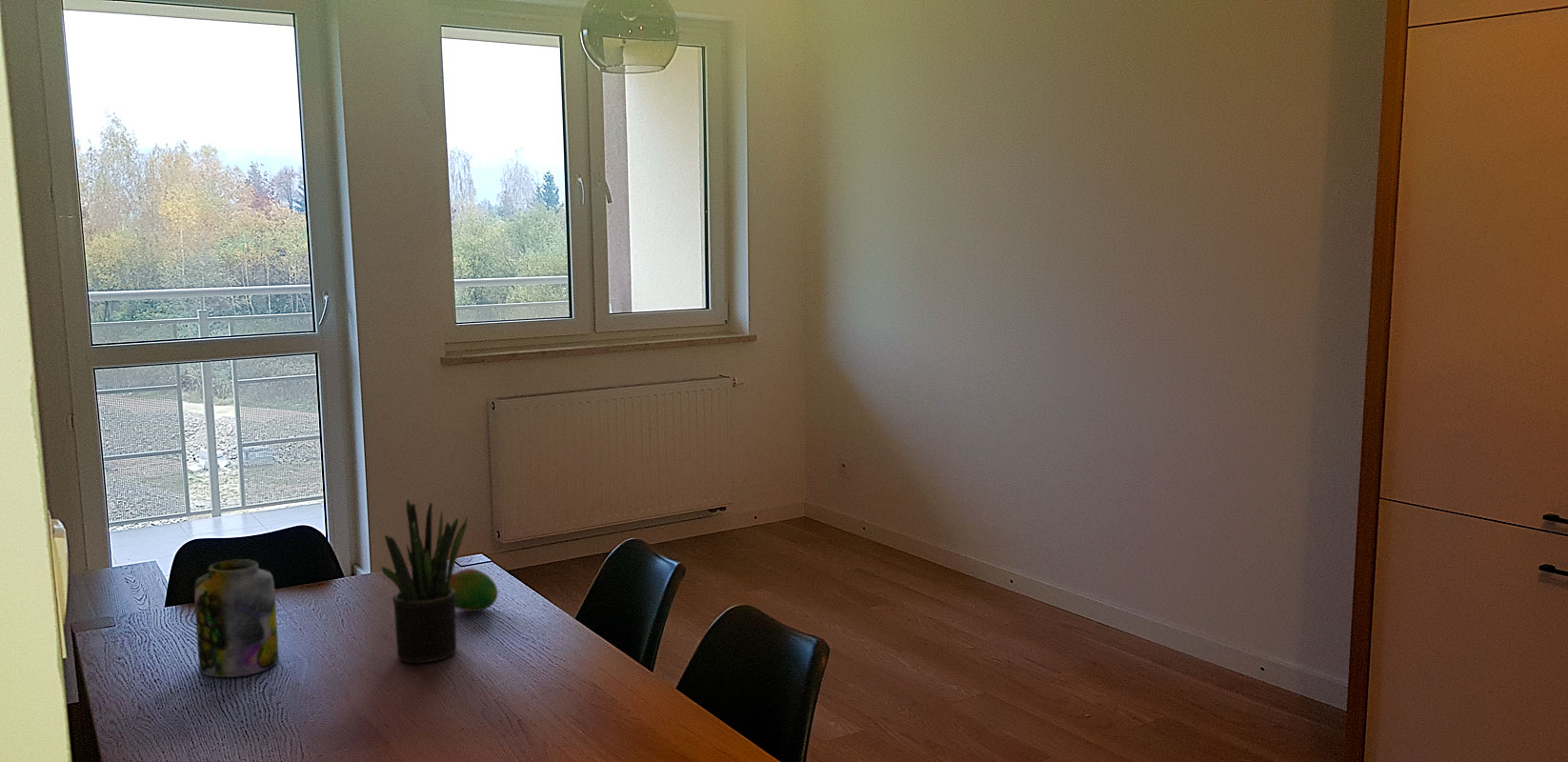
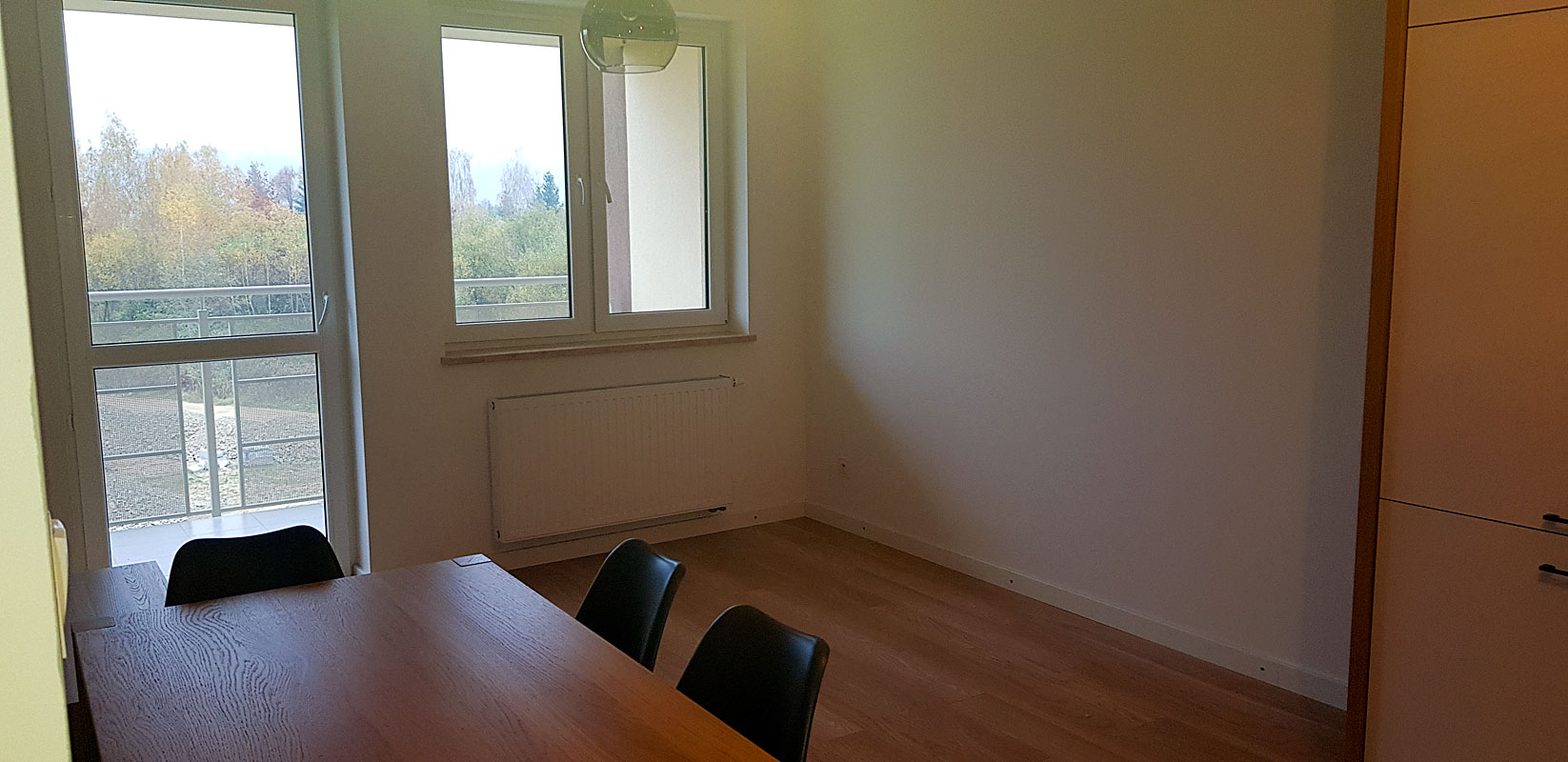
- potted plant (429, 575)
- fruit (472, 590)
- jar (236, 614)
